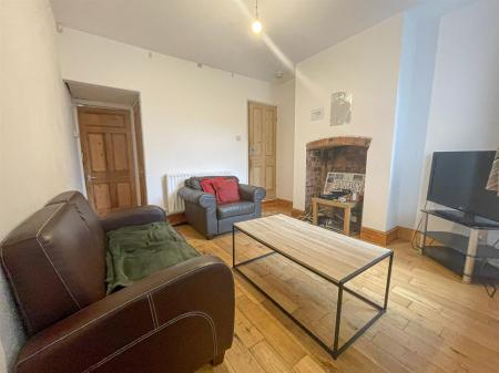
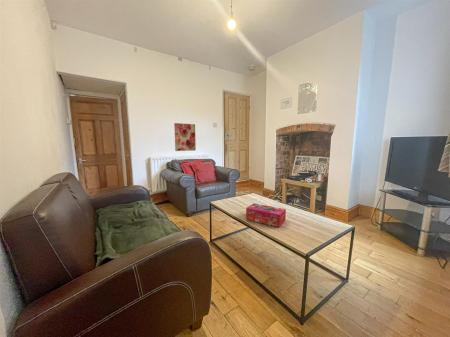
+ tissue box (265, 214)
+ wall art (185, 137)
